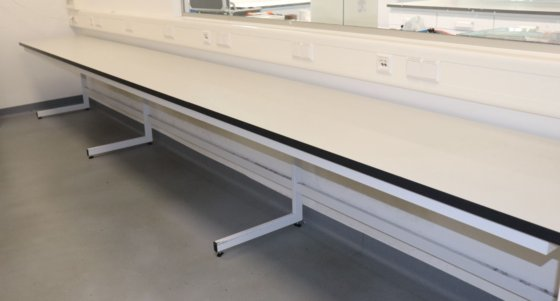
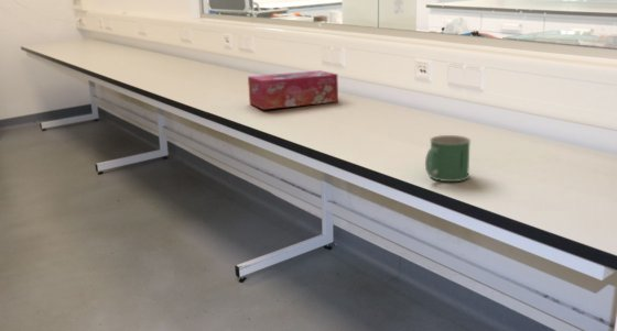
+ tissue box (292, 88)
+ mug (444, 158)
